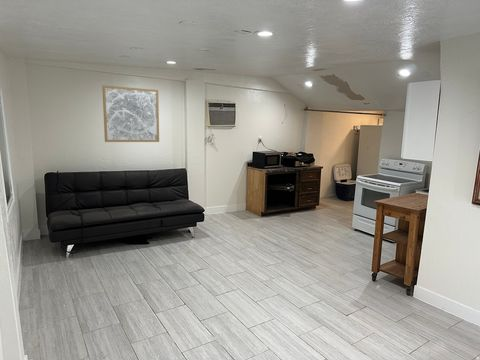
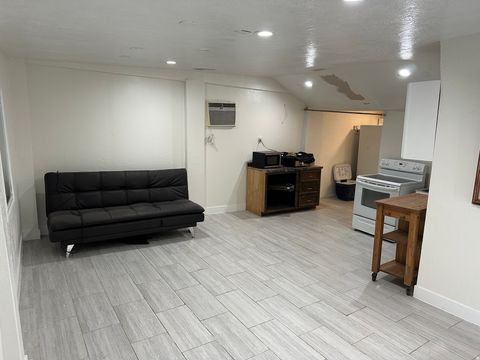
- wall art (132, 115)
